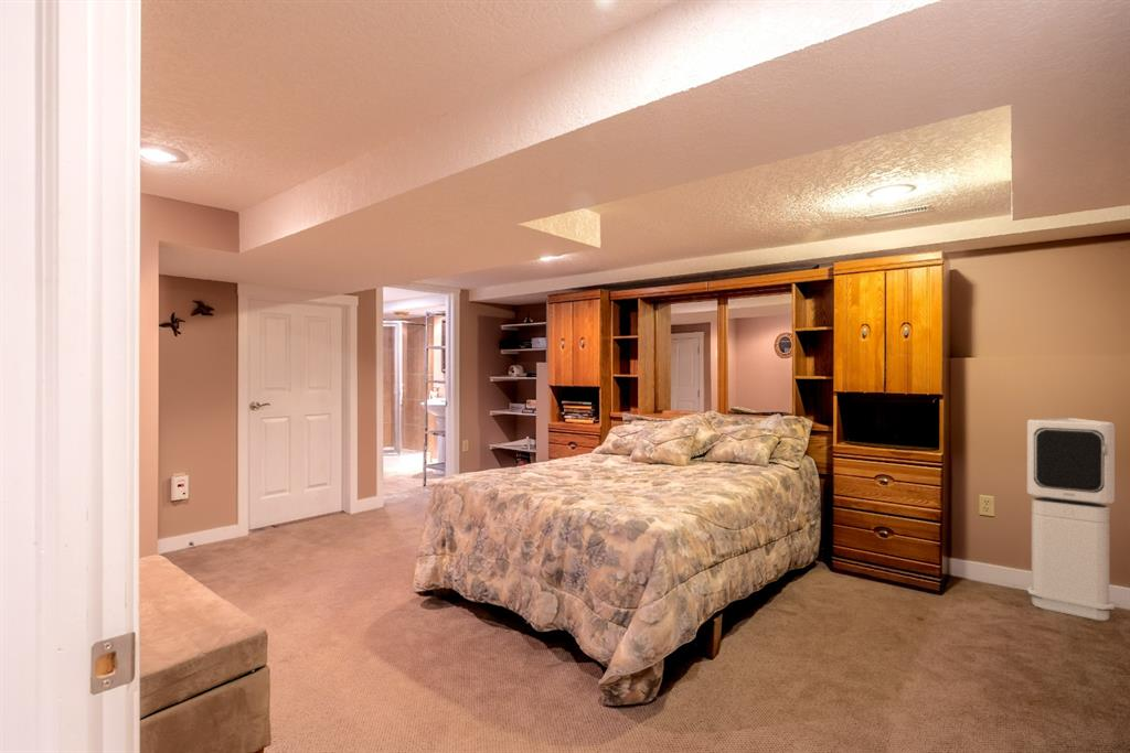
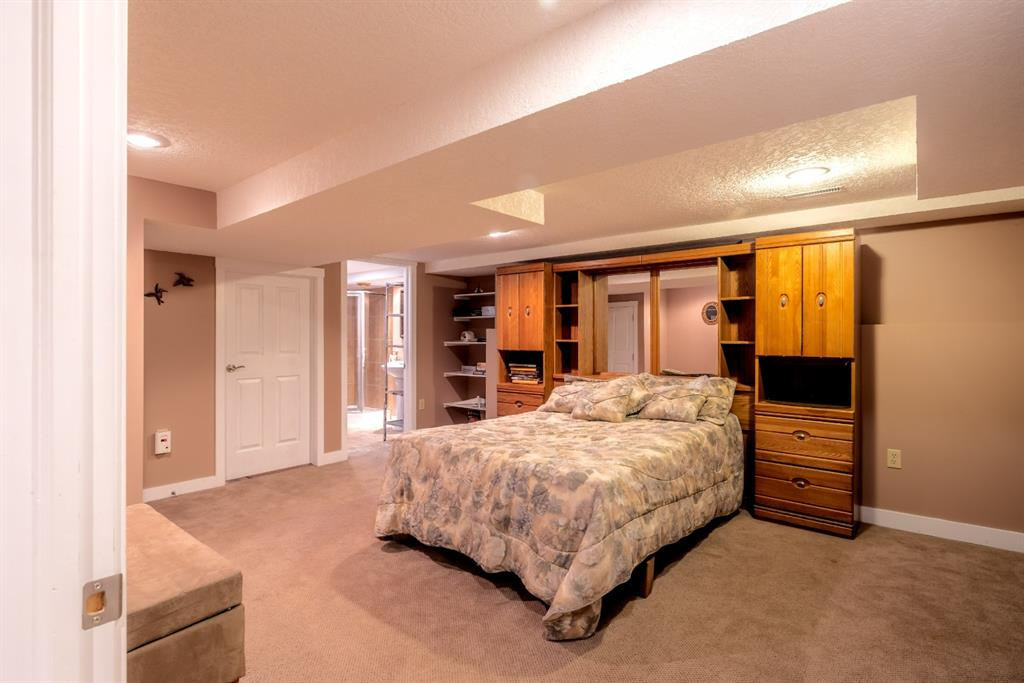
- air purifier (1069, 512)
